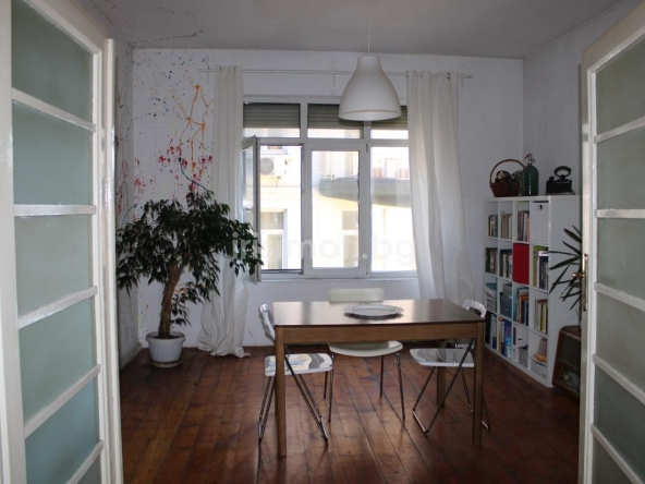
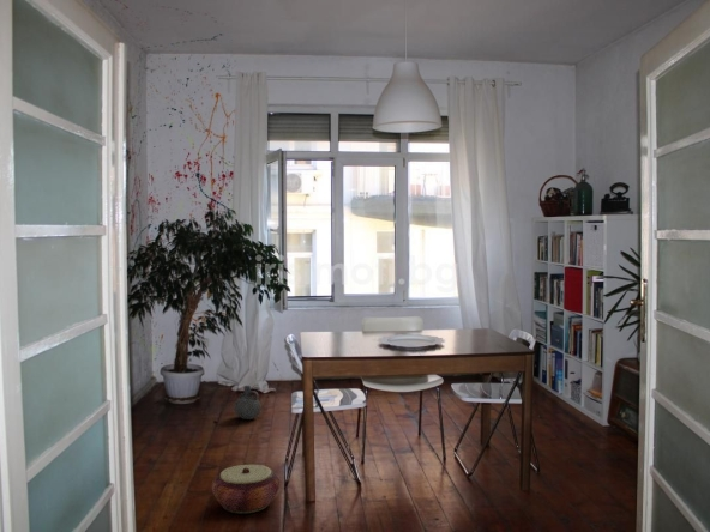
+ woven basket (246, 486)
+ ceramic jug (247, 401)
